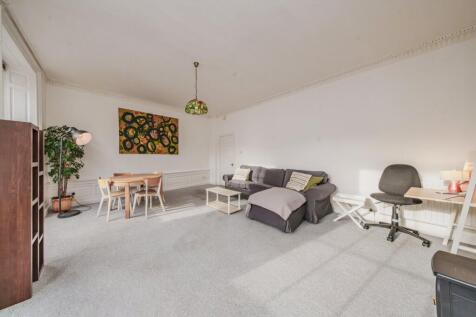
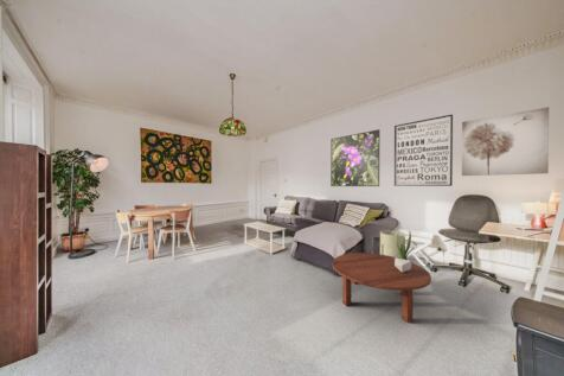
+ potted plant (404, 250)
+ coffee table (377, 282)
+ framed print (353, 160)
+ wall art (500, 145)
+ planter (392, 249)
+ wall art (421, 153)
